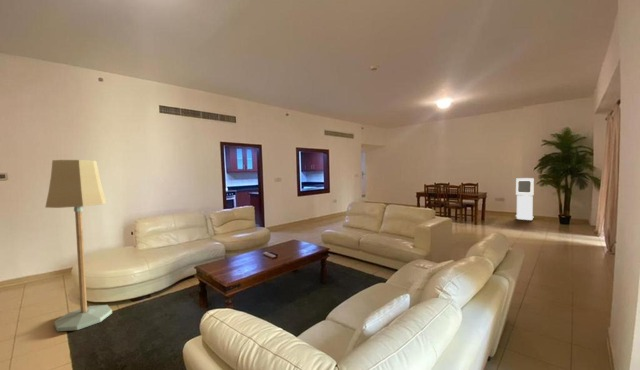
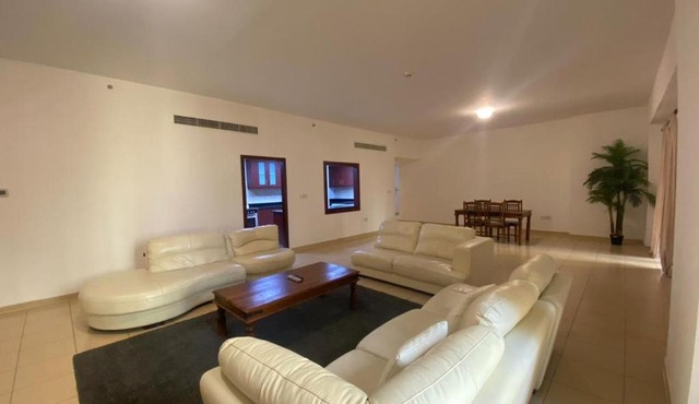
- floor lamp (80, 240)
- air purifier (525, 198)
